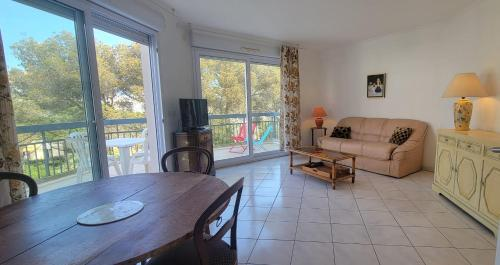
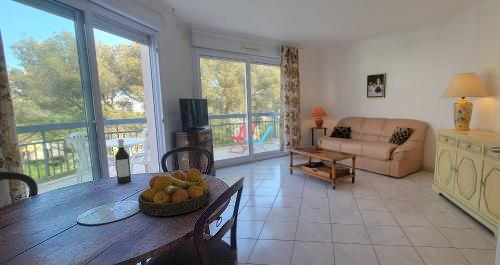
+ bottle (122, 160)
+ fruit bowl (175, 186)
